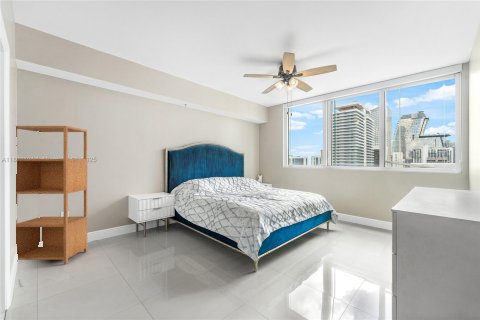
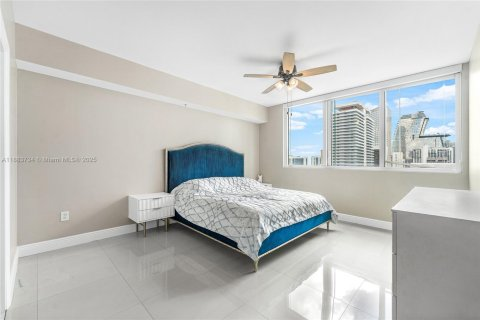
- bookshelf (52, 192)
